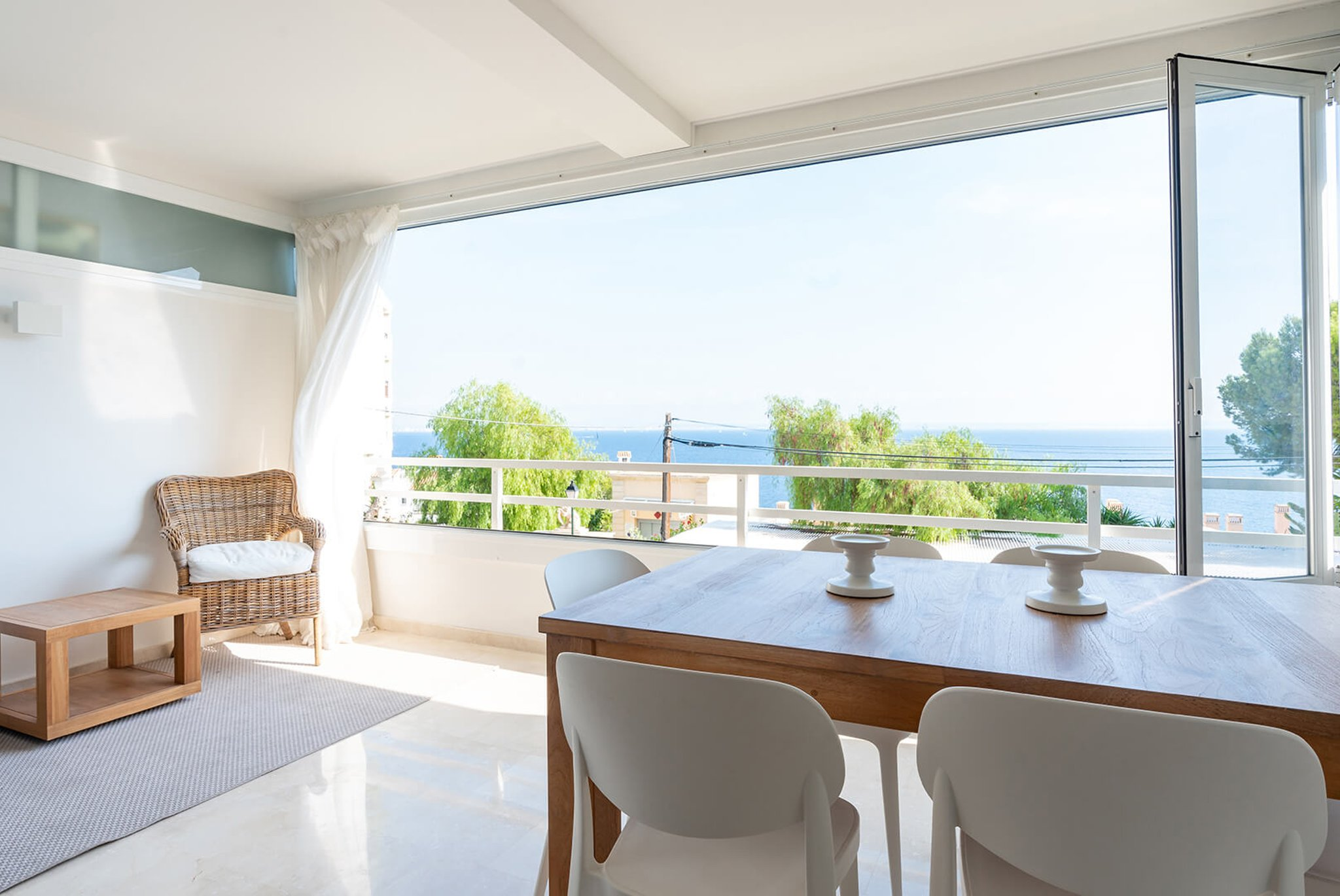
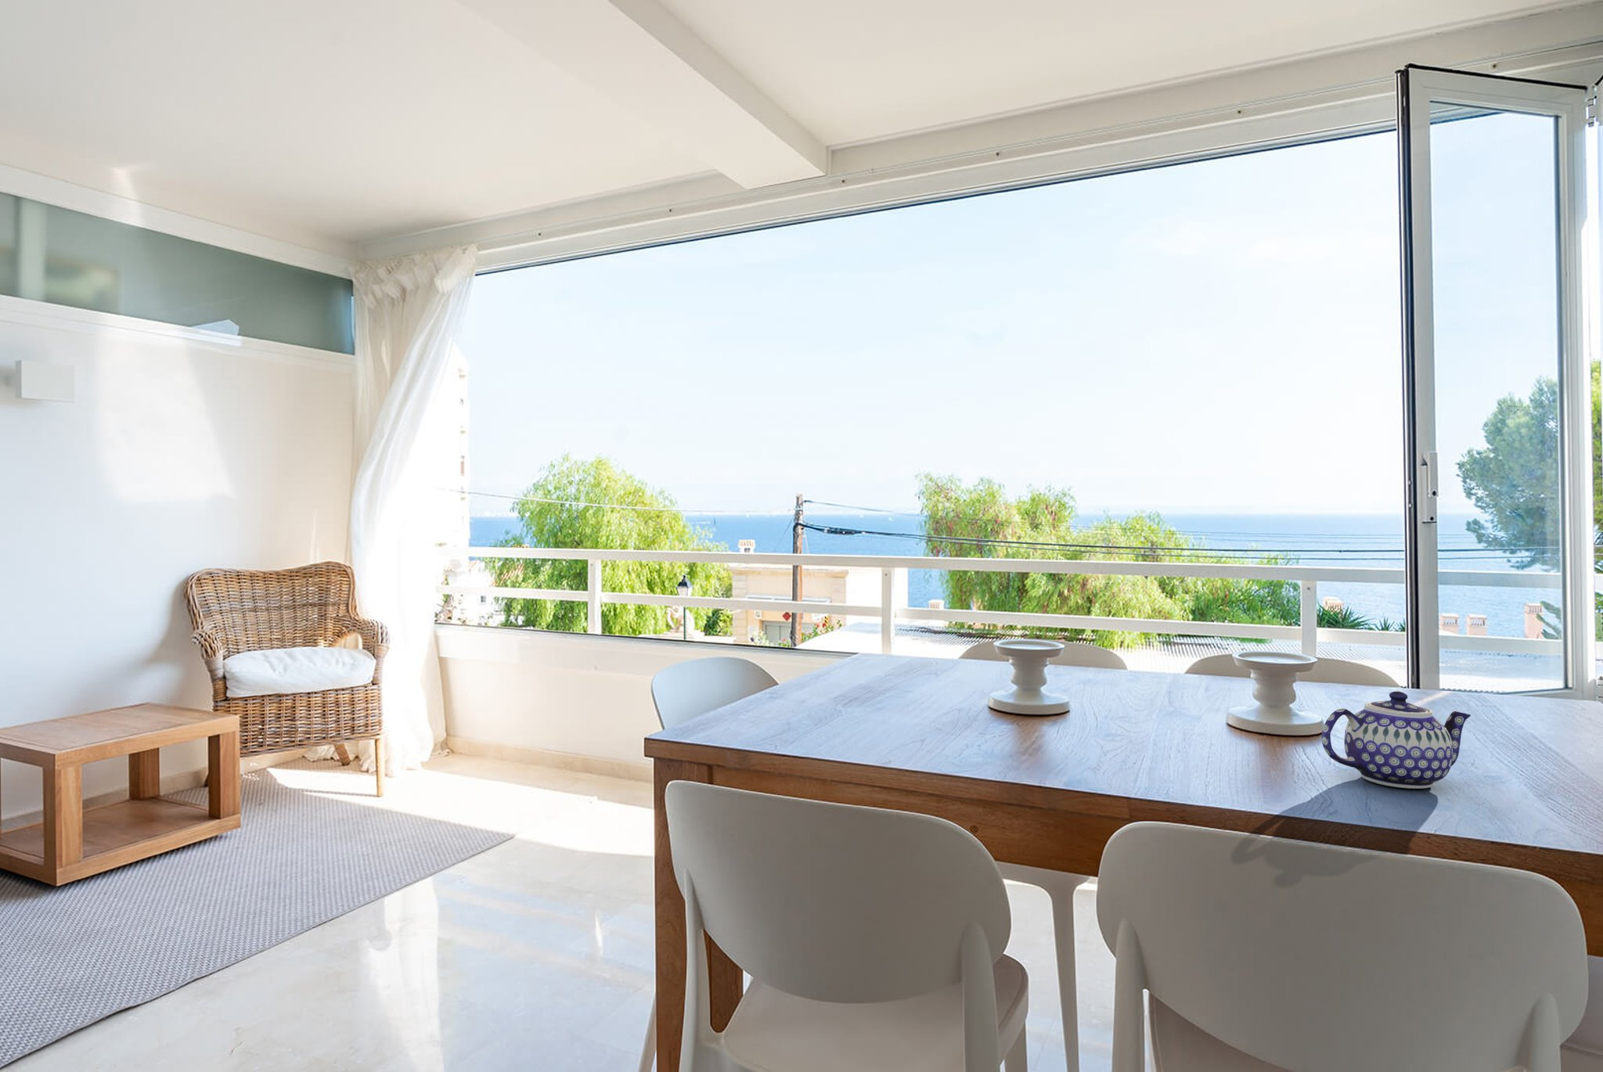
+ teapot (1396, 736)
